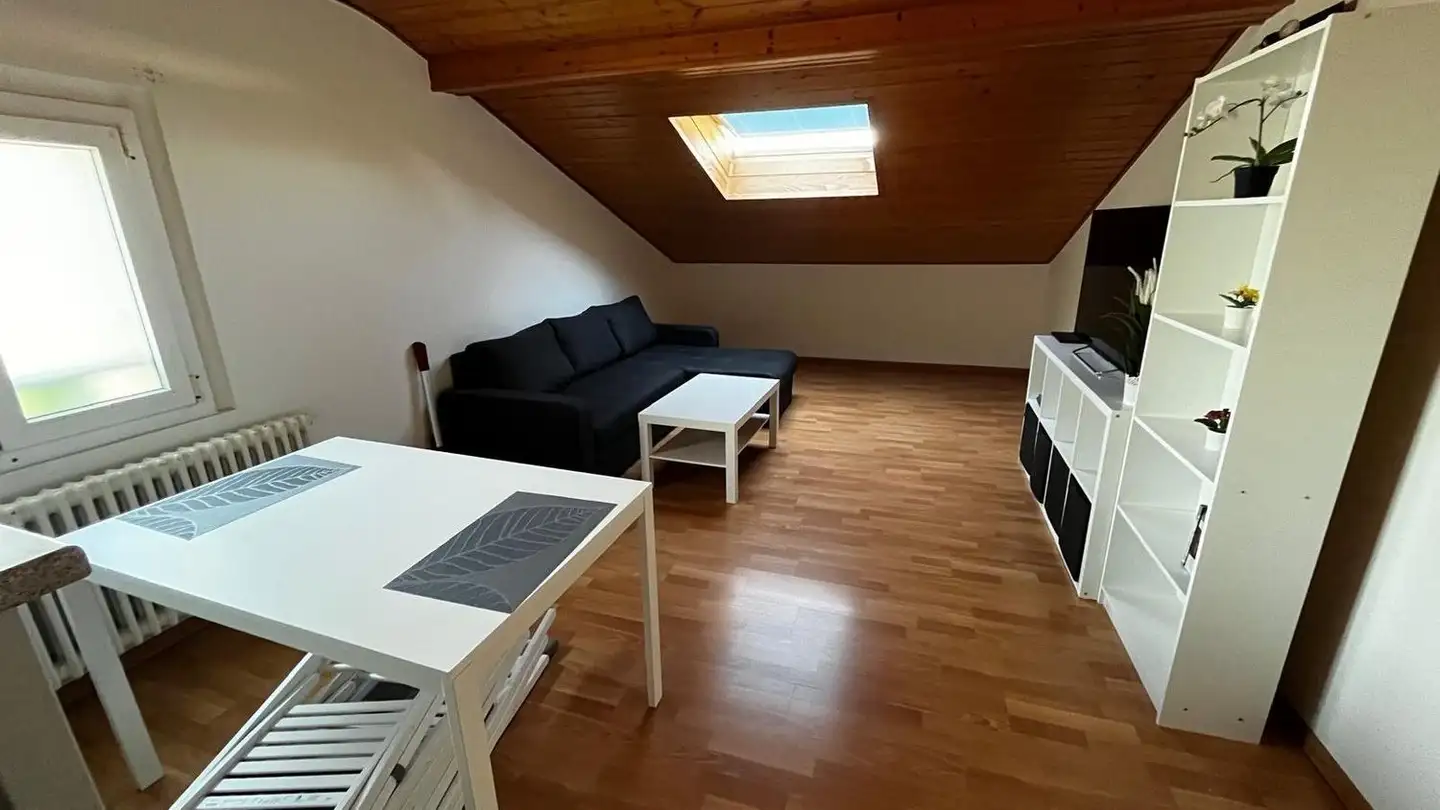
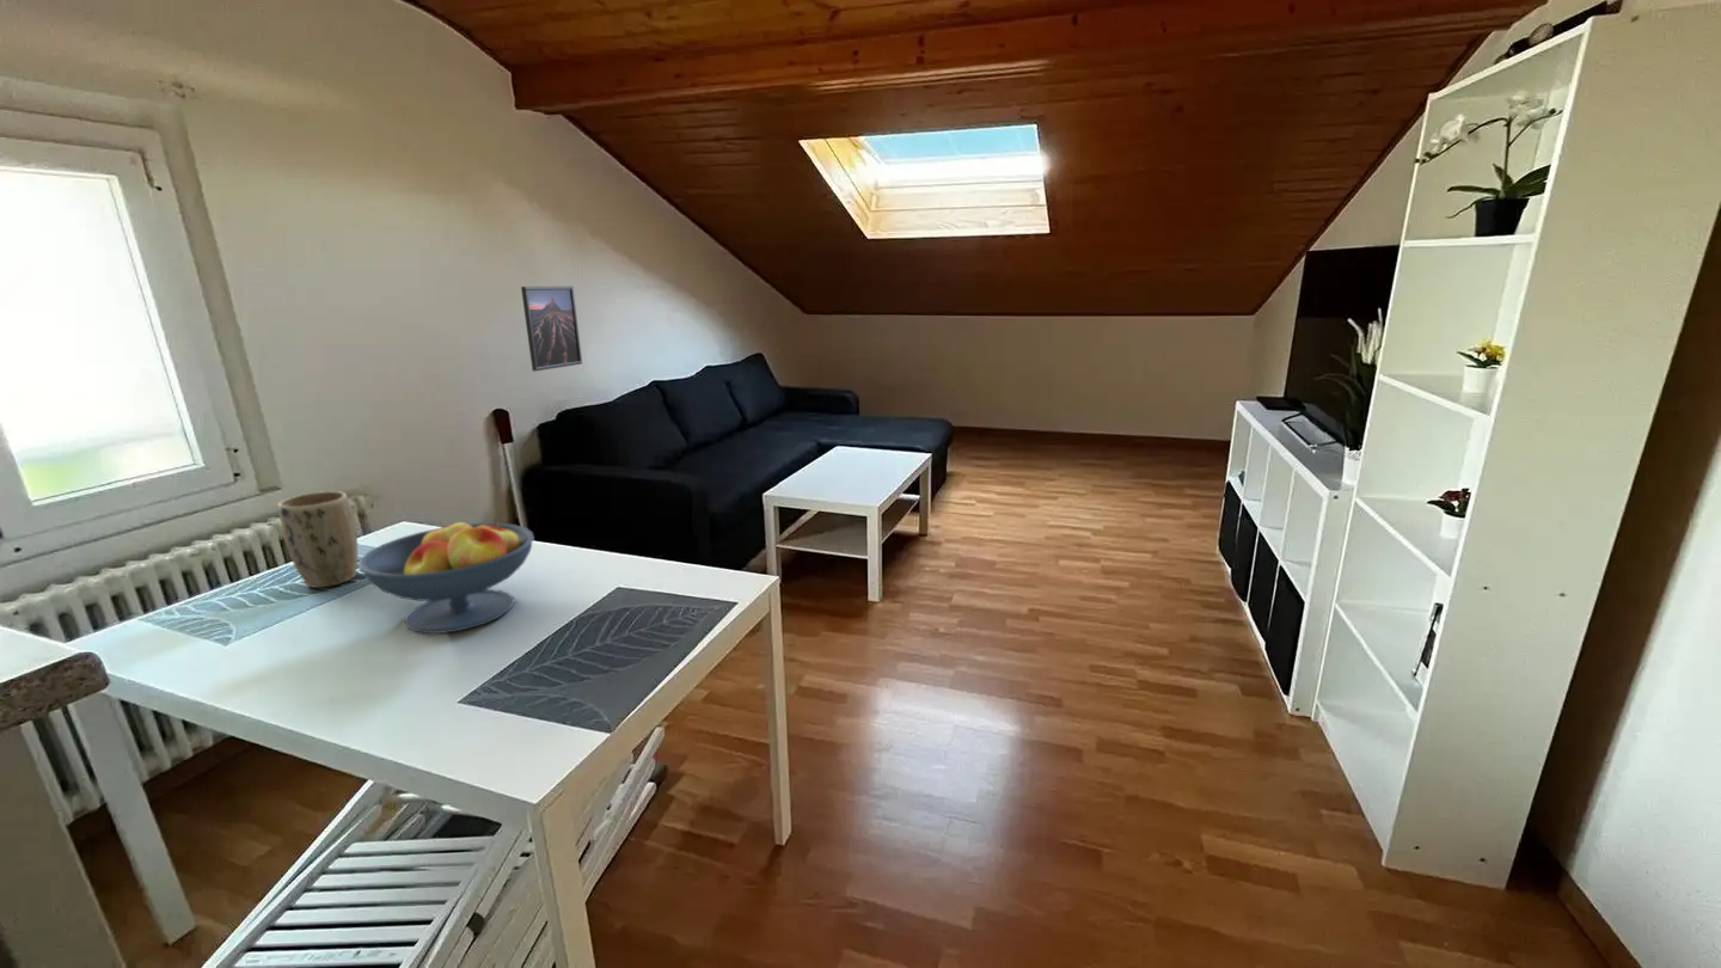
+ plant pot (321, 539)
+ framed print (553, 327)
+ fruit bowl (453, 568)
